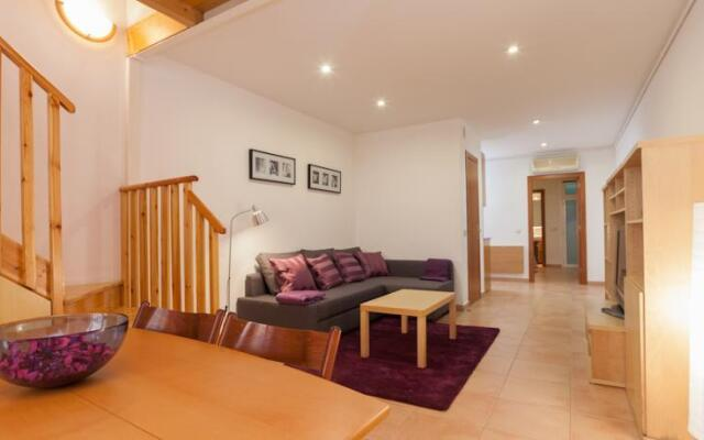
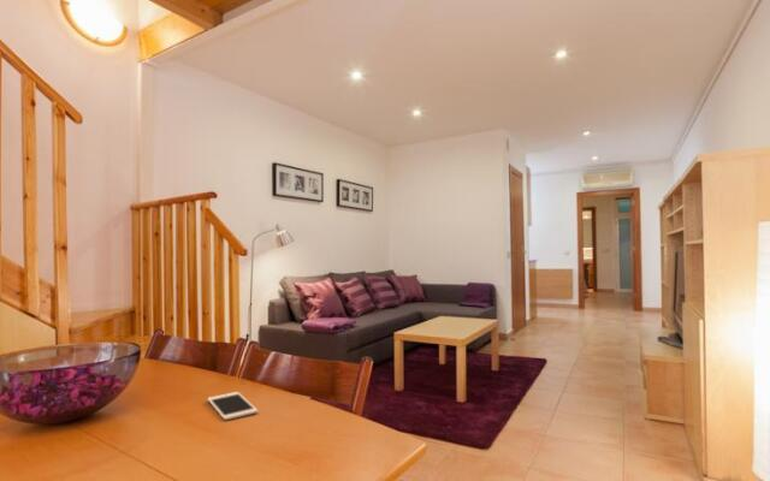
+ cell phone (231, 404)
